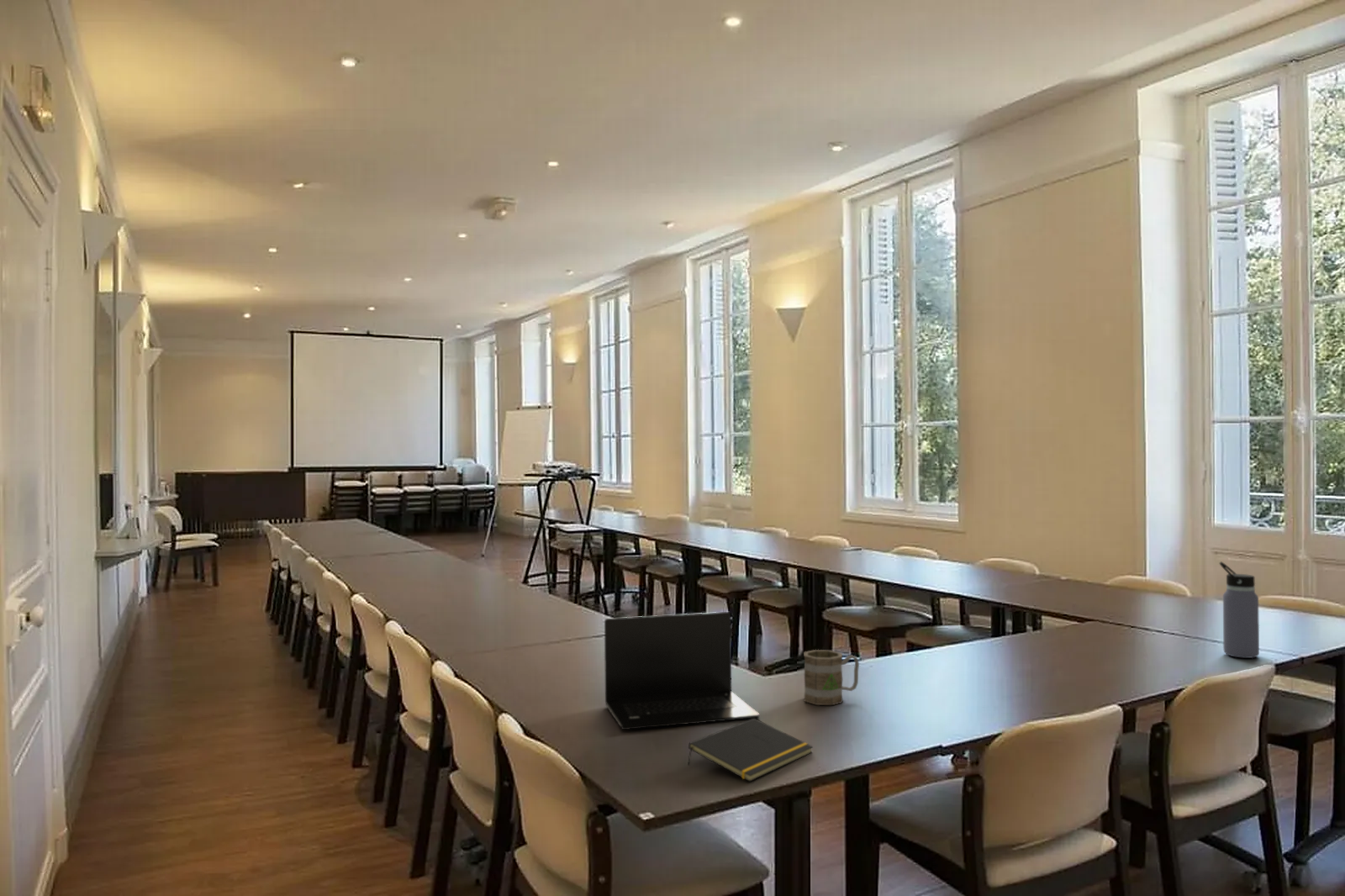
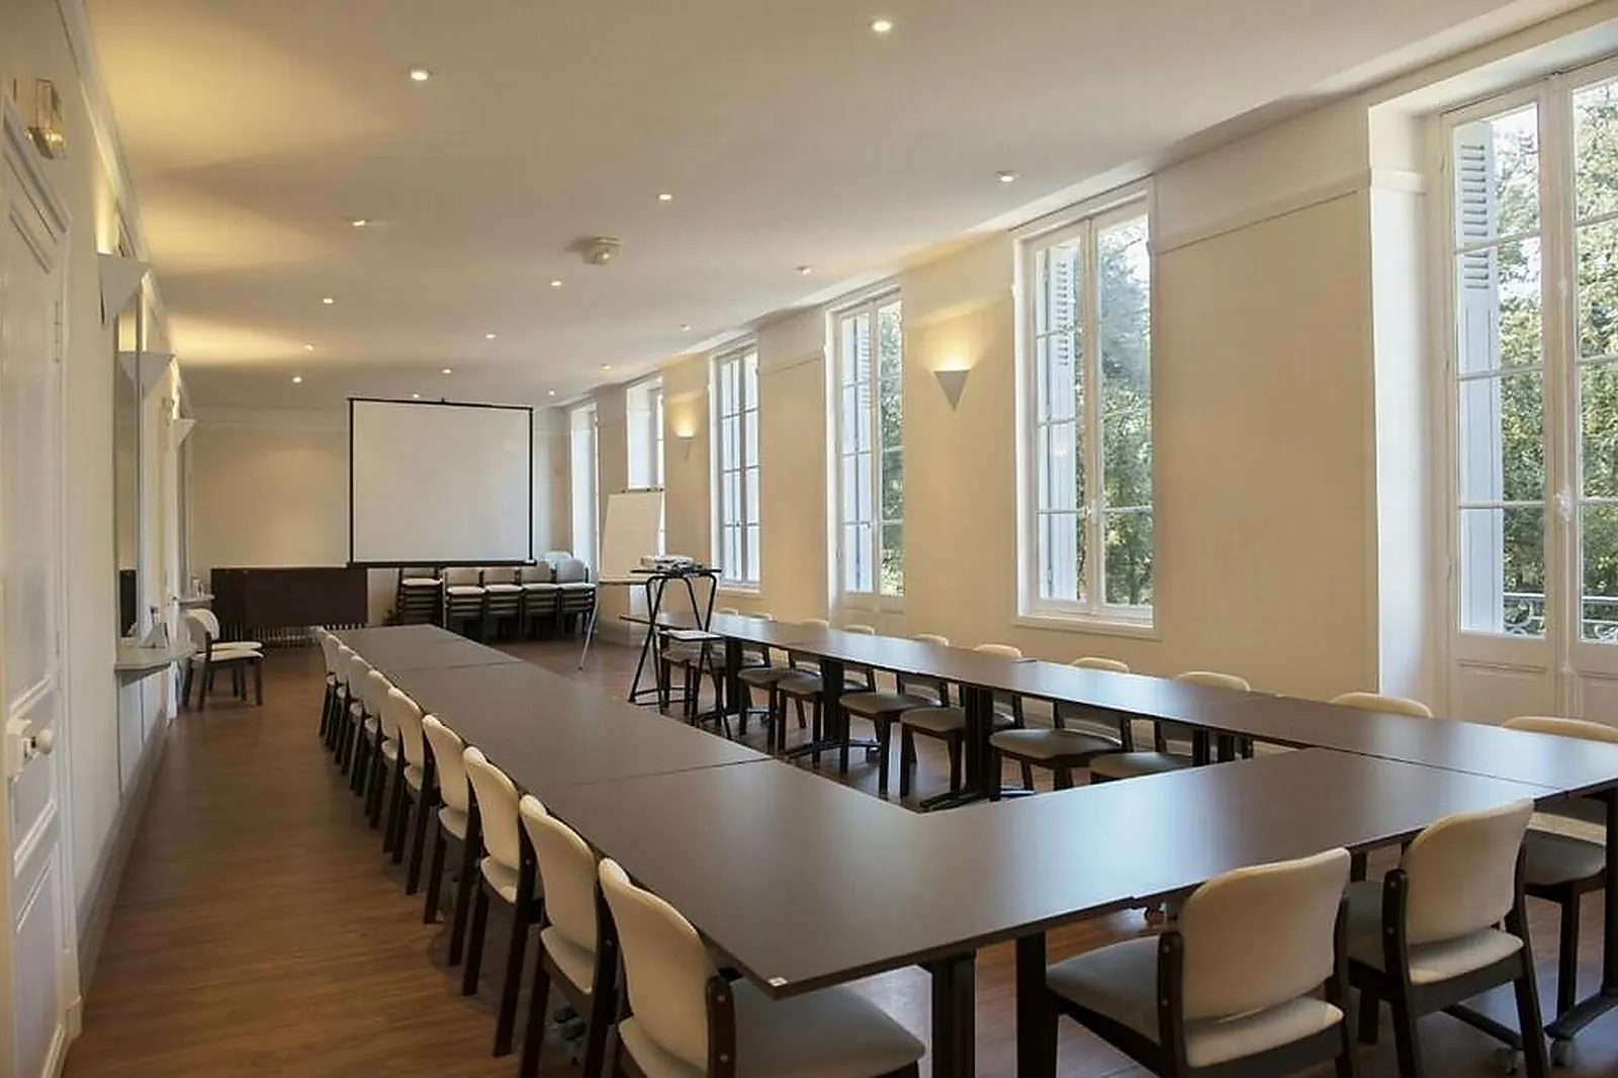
- water bottle (1238, 609)
- laptop (679, 667)
- mug (831, 676)
- notepad (752, 747)
